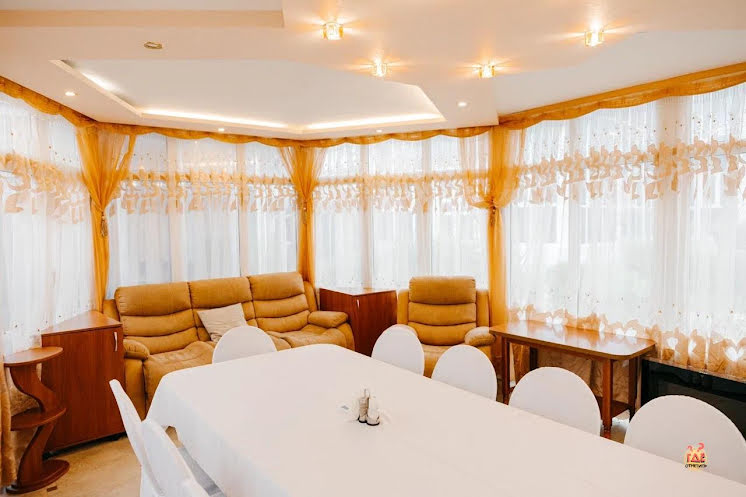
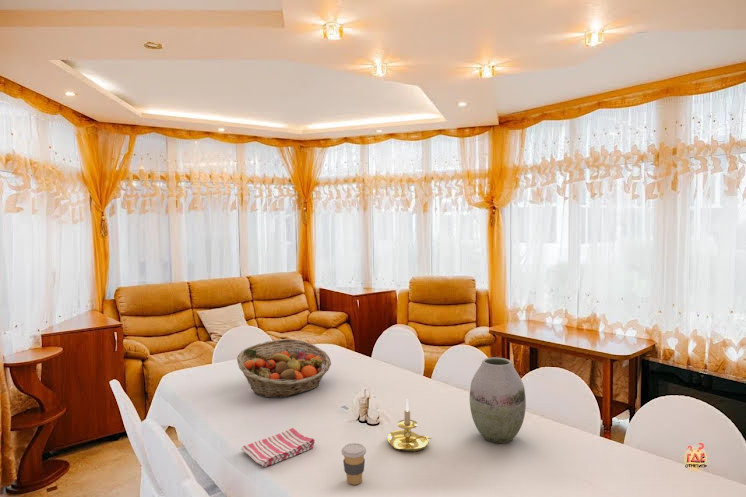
+ coffee cup (354, 464)
+ fruit basket (284, 366)
+ vase (497, 398)
+ dish towel (278, 445)
+ candle holder (410, 422)
